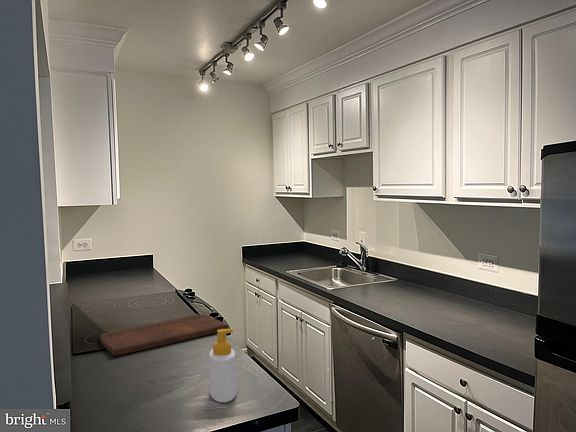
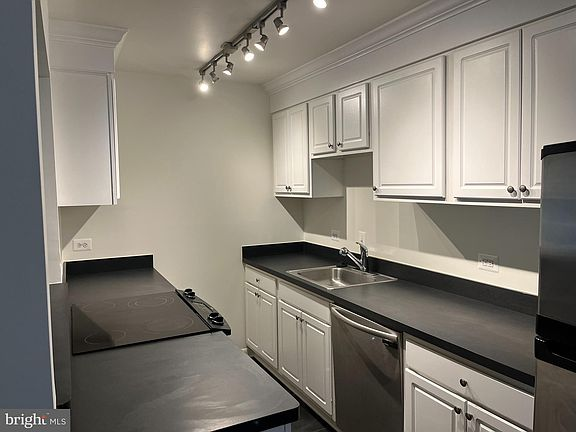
- soap bottle (222, 362)
- cutting board (164, 332)
